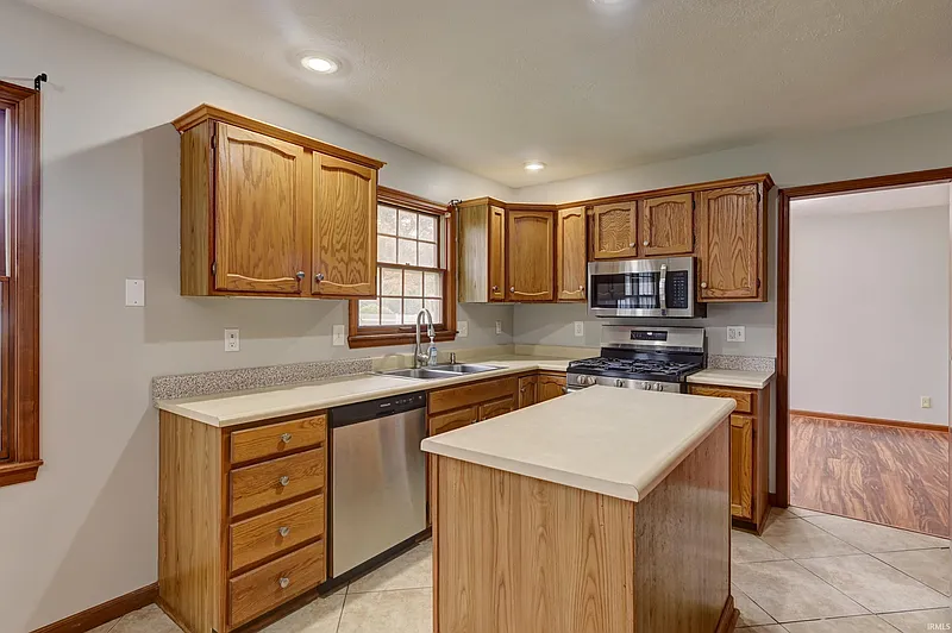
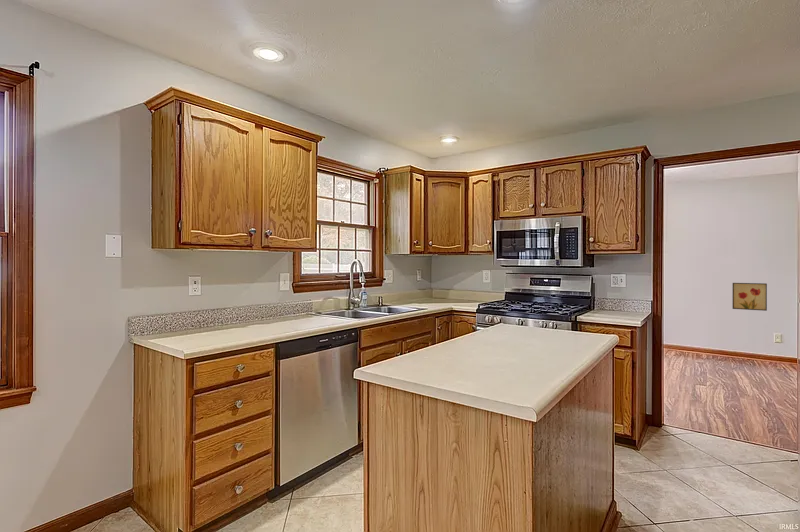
+ wall art (749, 296)
